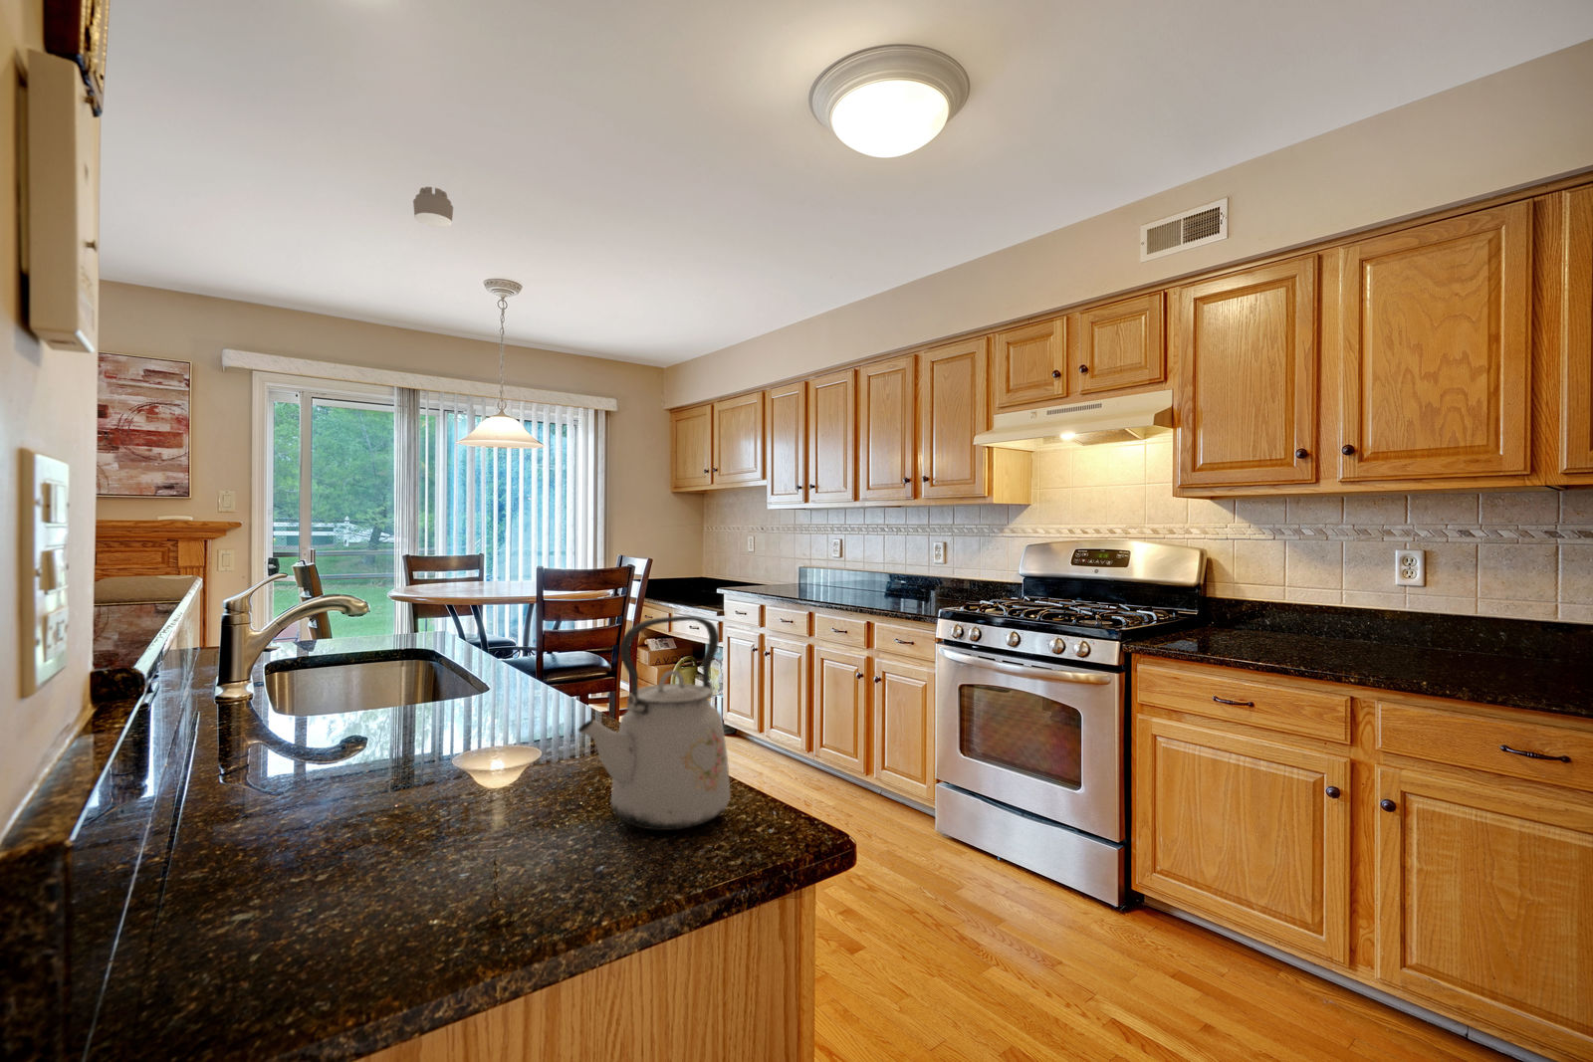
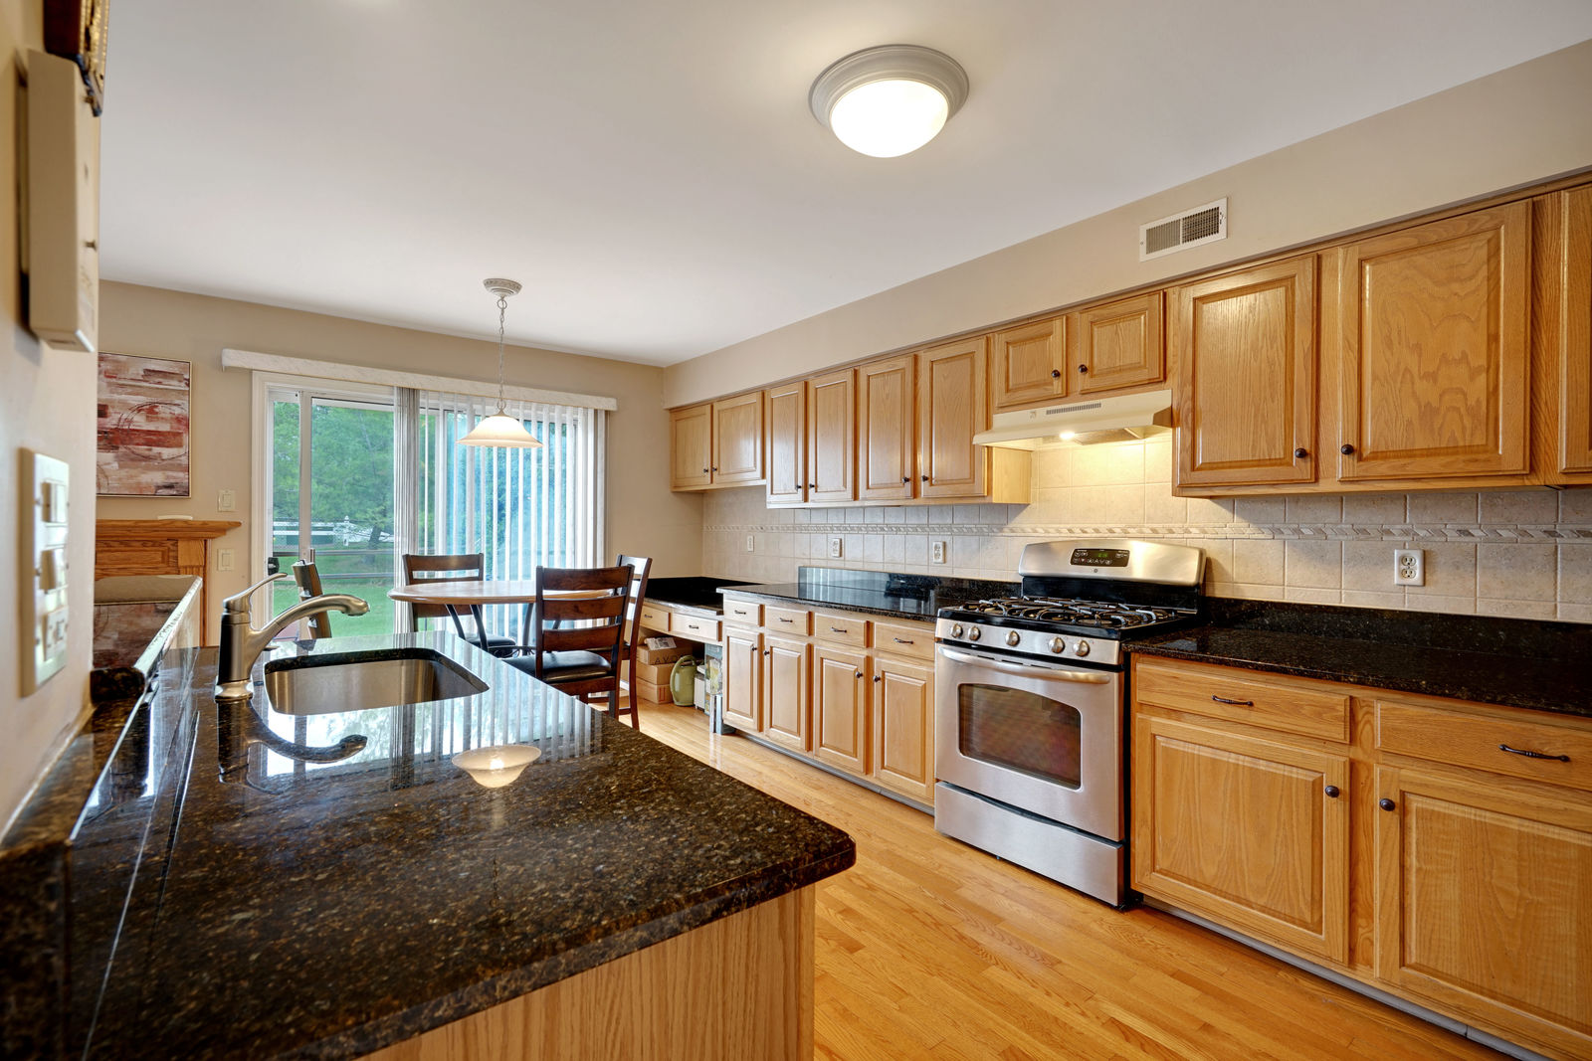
- kettle (652, 721)
- smoke detector (433, 206)
